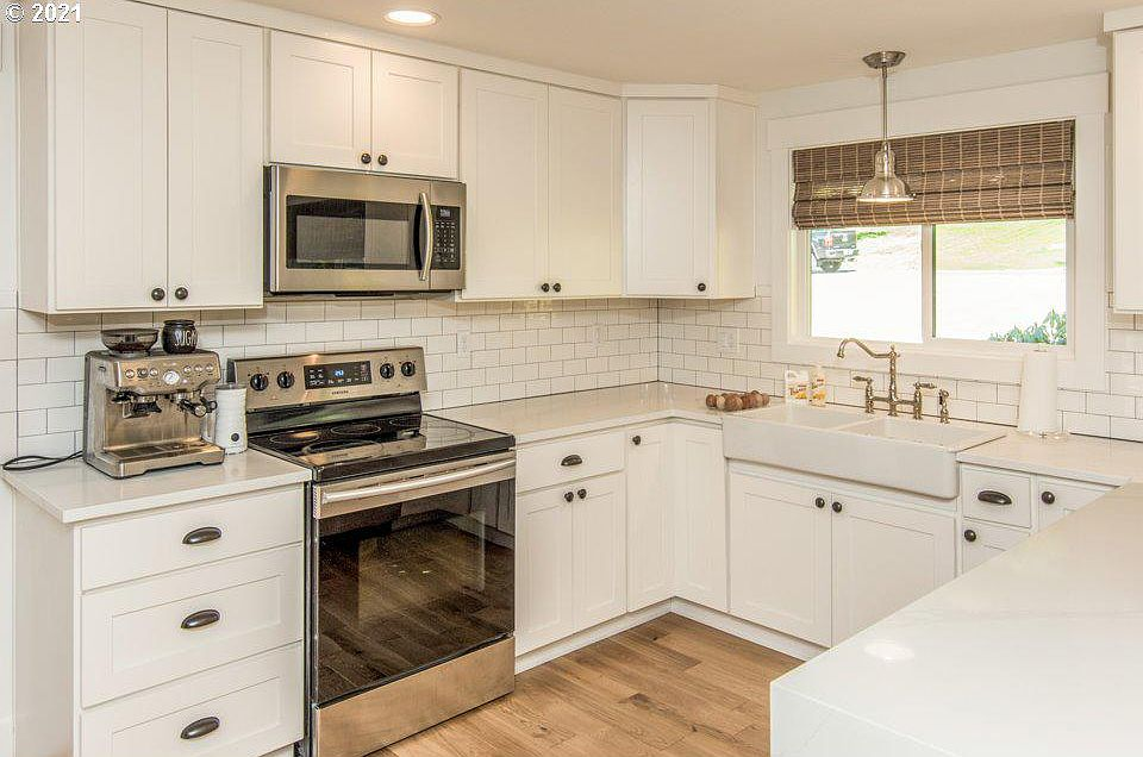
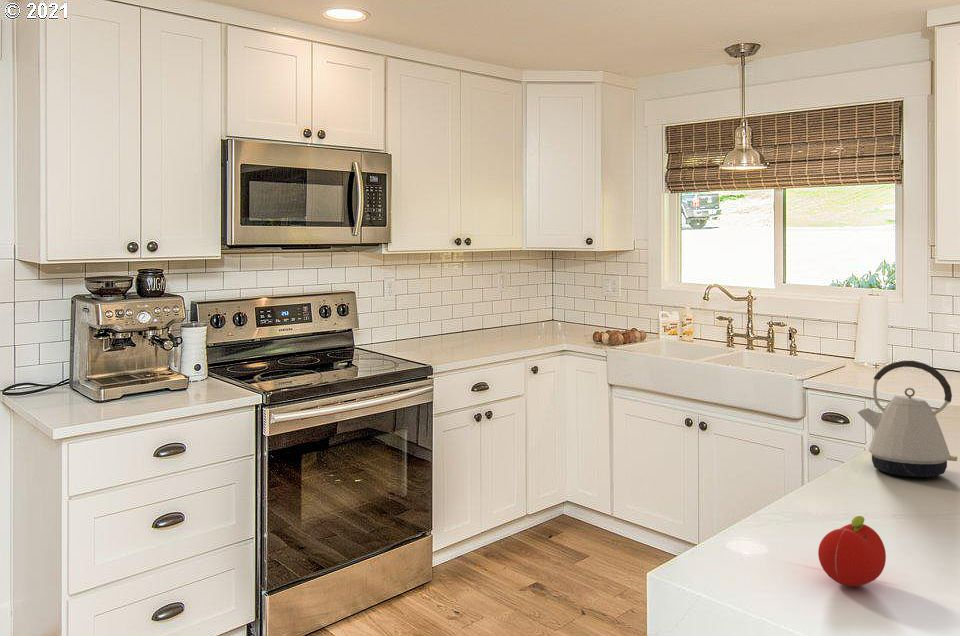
+ fruit (851, 550)
+ kettle (905, 416)
